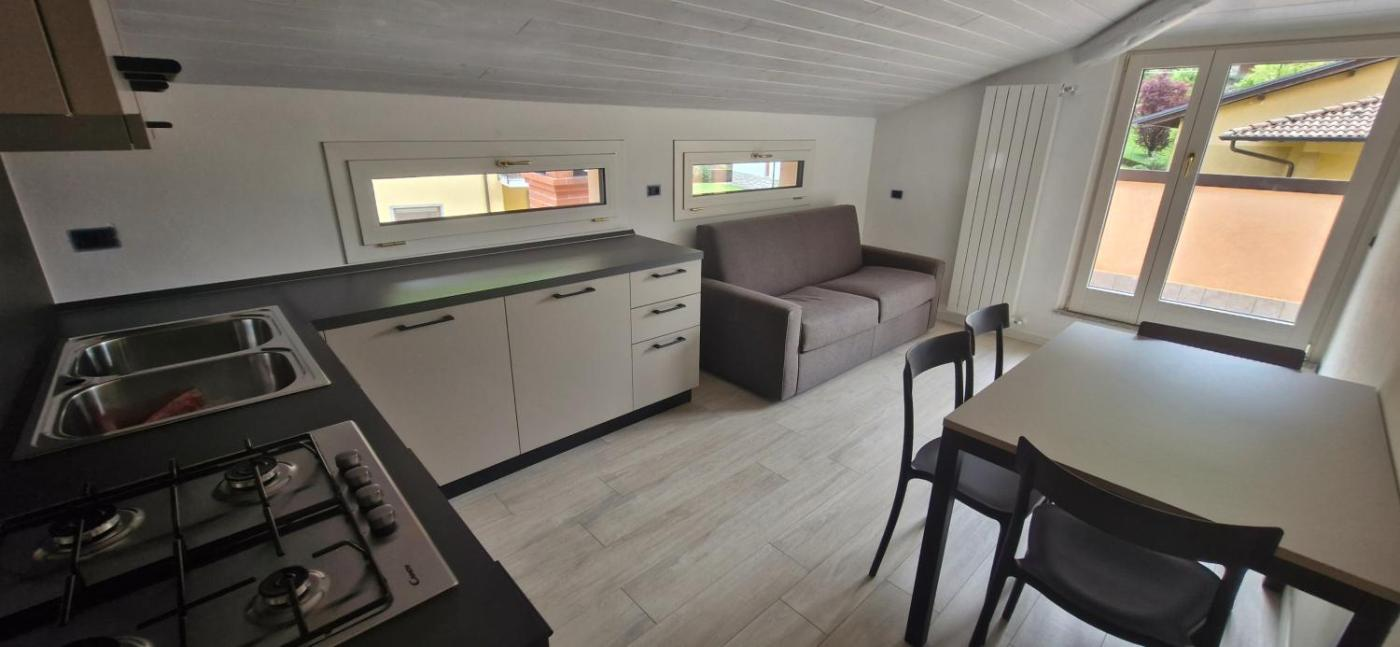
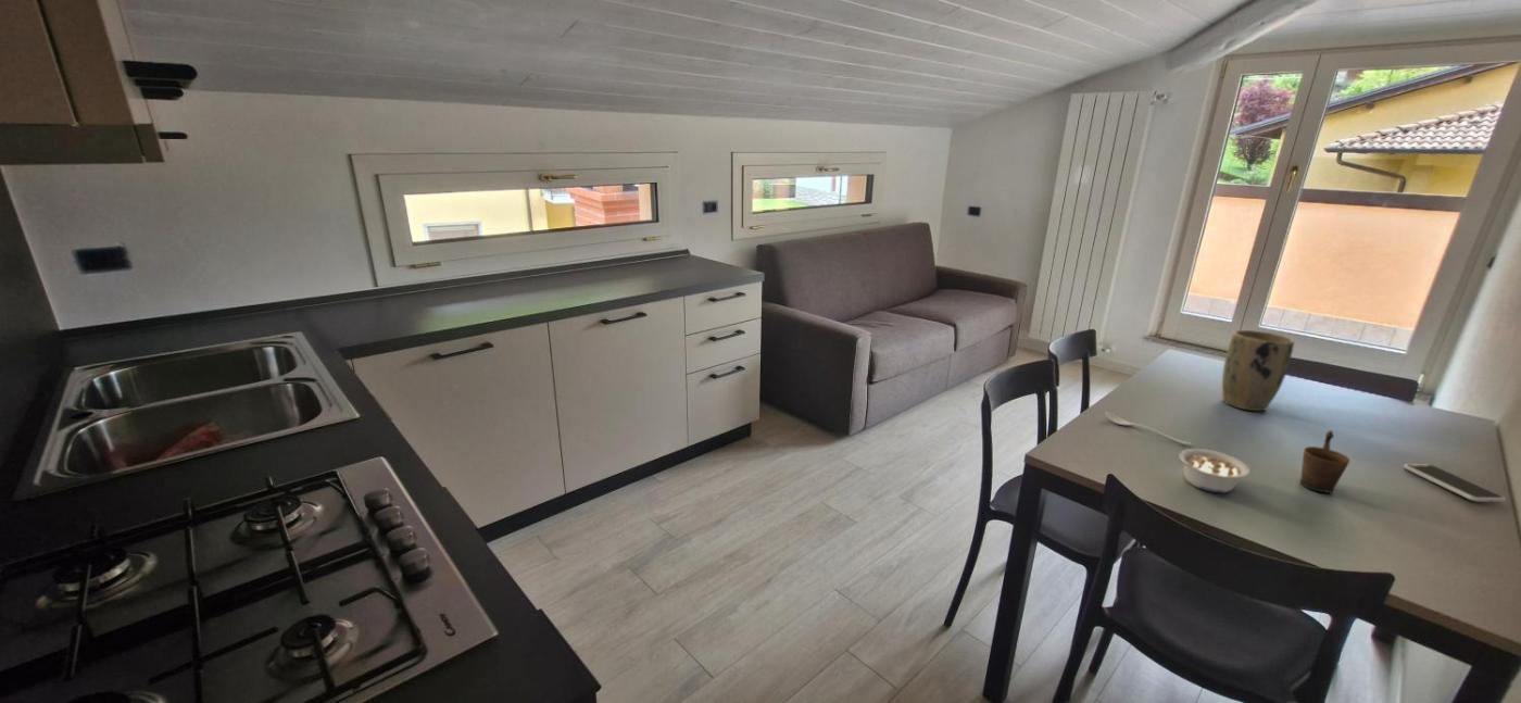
+ legume (1210, 470)
+ smartphone (1451, 481)
+ mug (1323, 460)
+ plant pot (1254, 371)
+ spoon (1146, 427)
